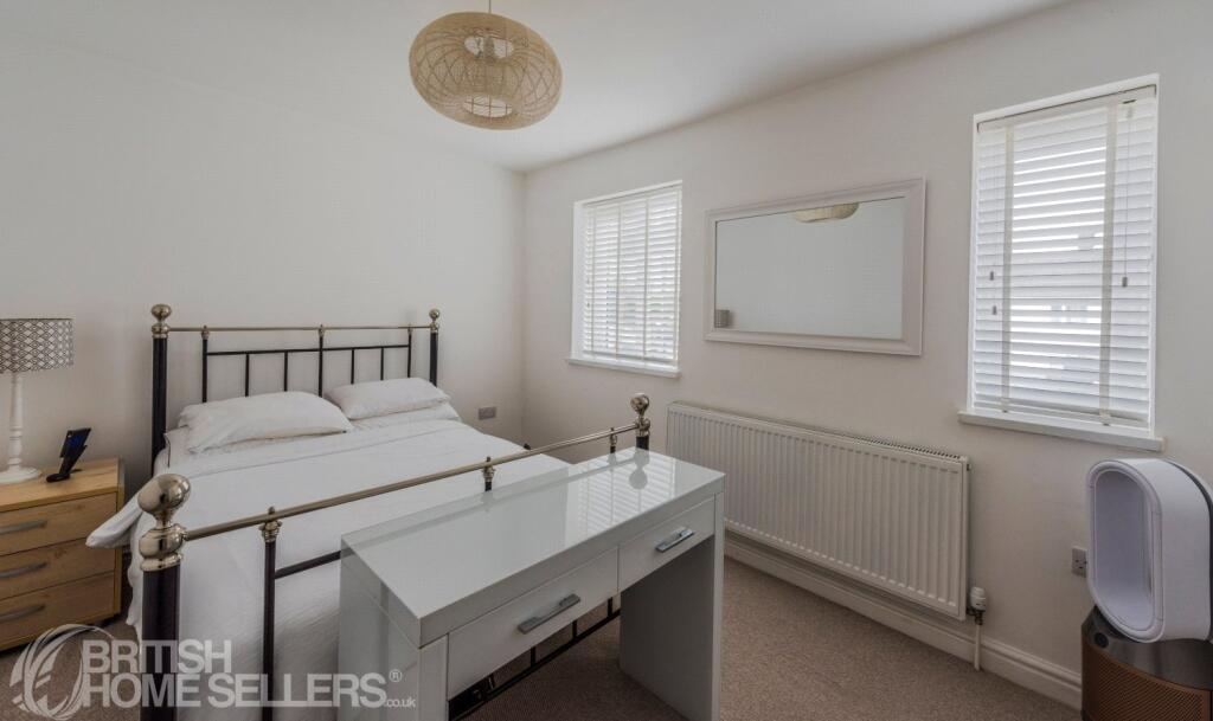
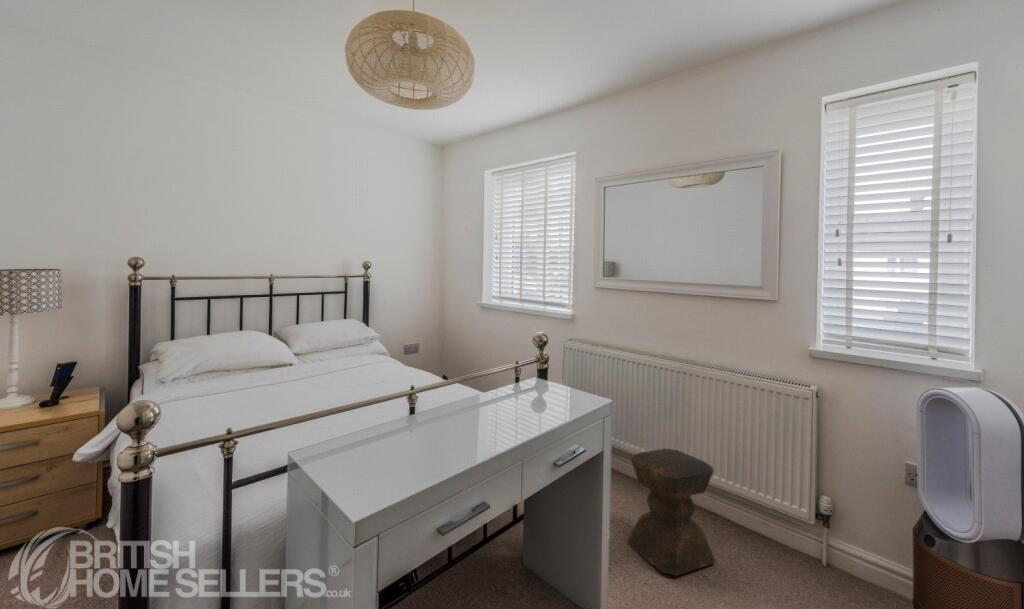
+ stool (670, 504)
